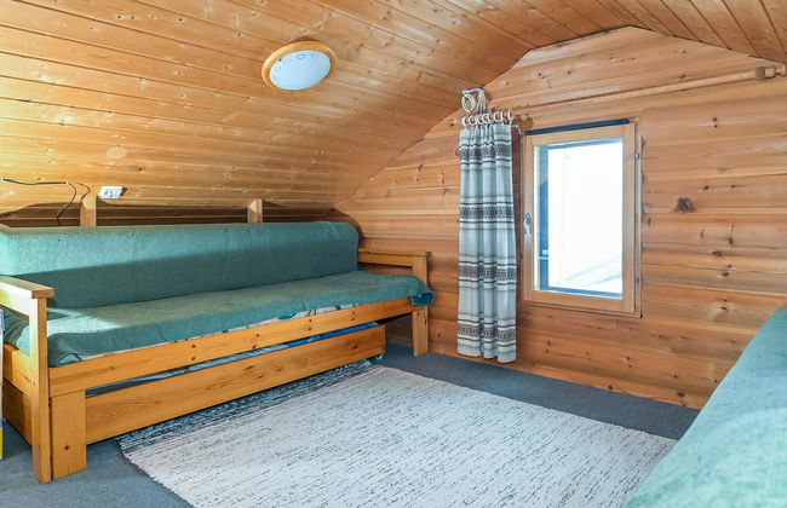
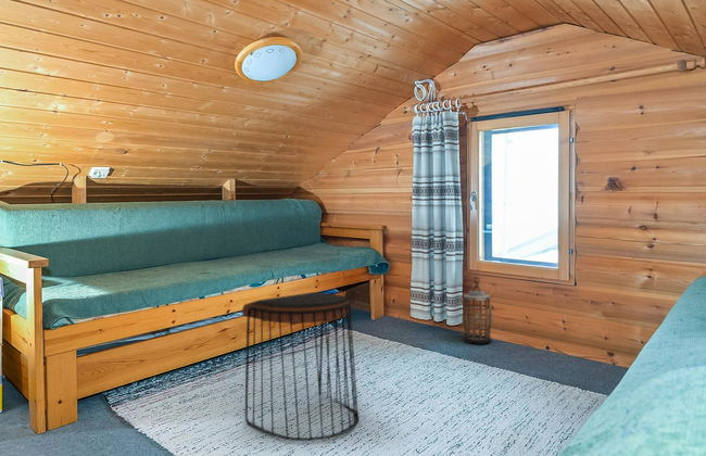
+ stool (305, 359)
+ lantern (477, 308)
